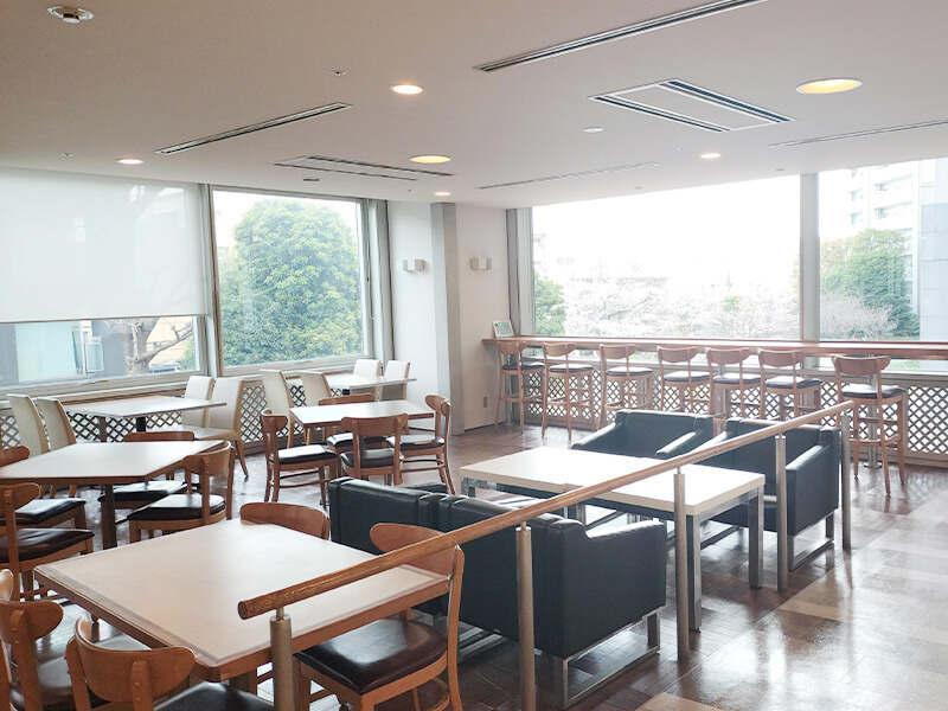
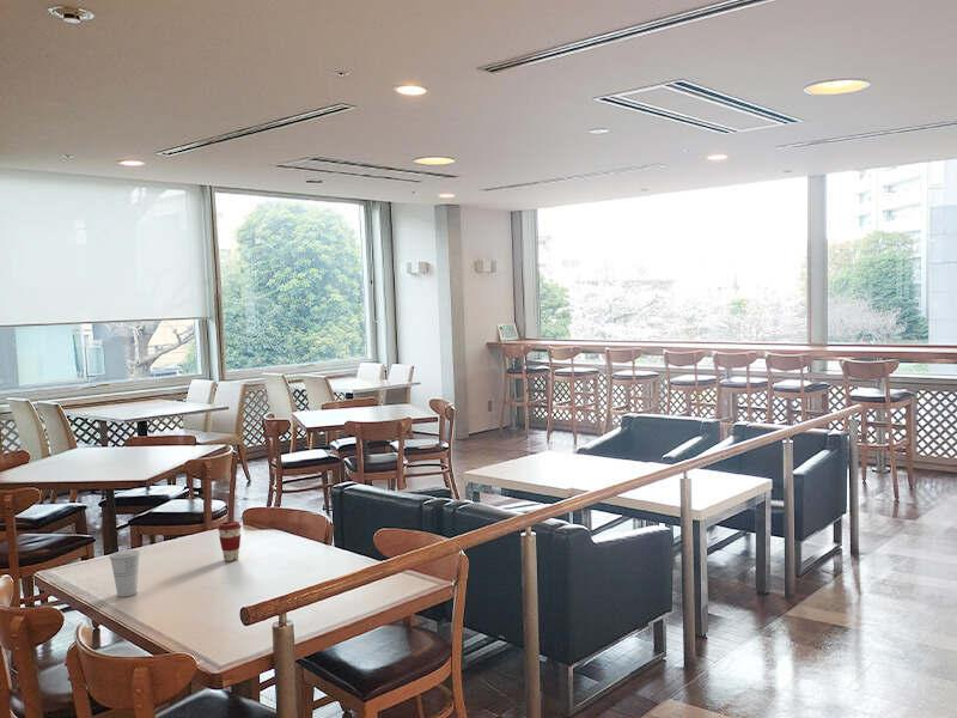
+ cup (126, 573)
+ coffee cup (230, 541)
